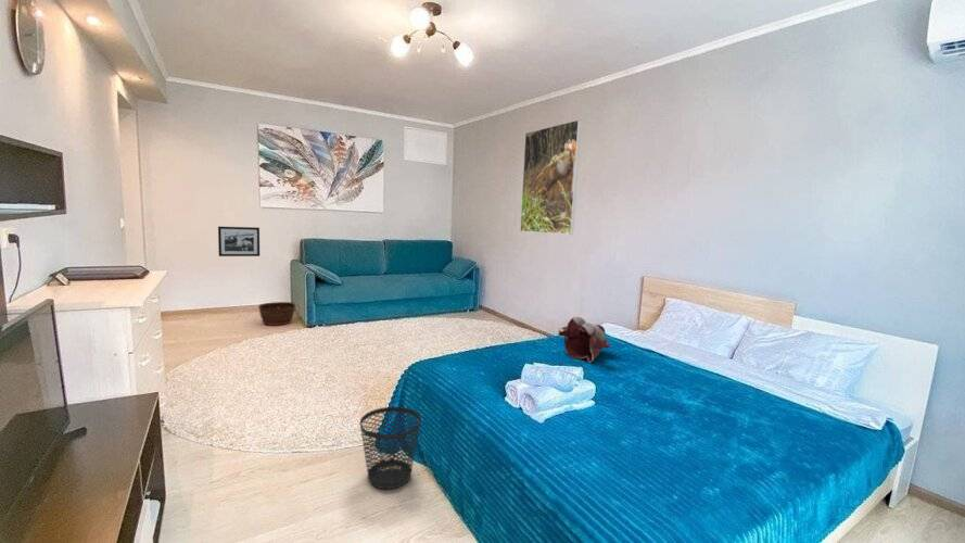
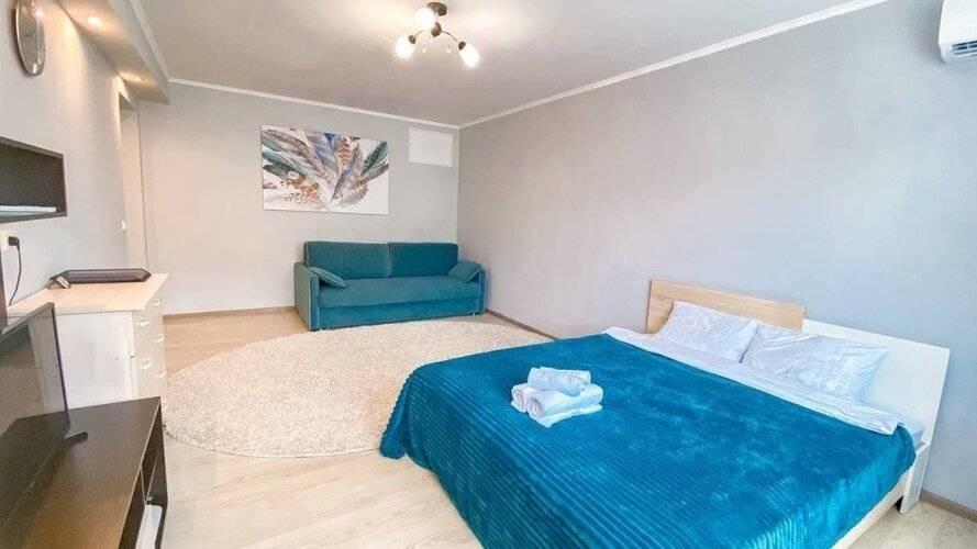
- teddy bear (587, 334)
- wastebasket (390, 447)
- picture frame (239, 241)
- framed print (547, 180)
- basket (277, 313)
